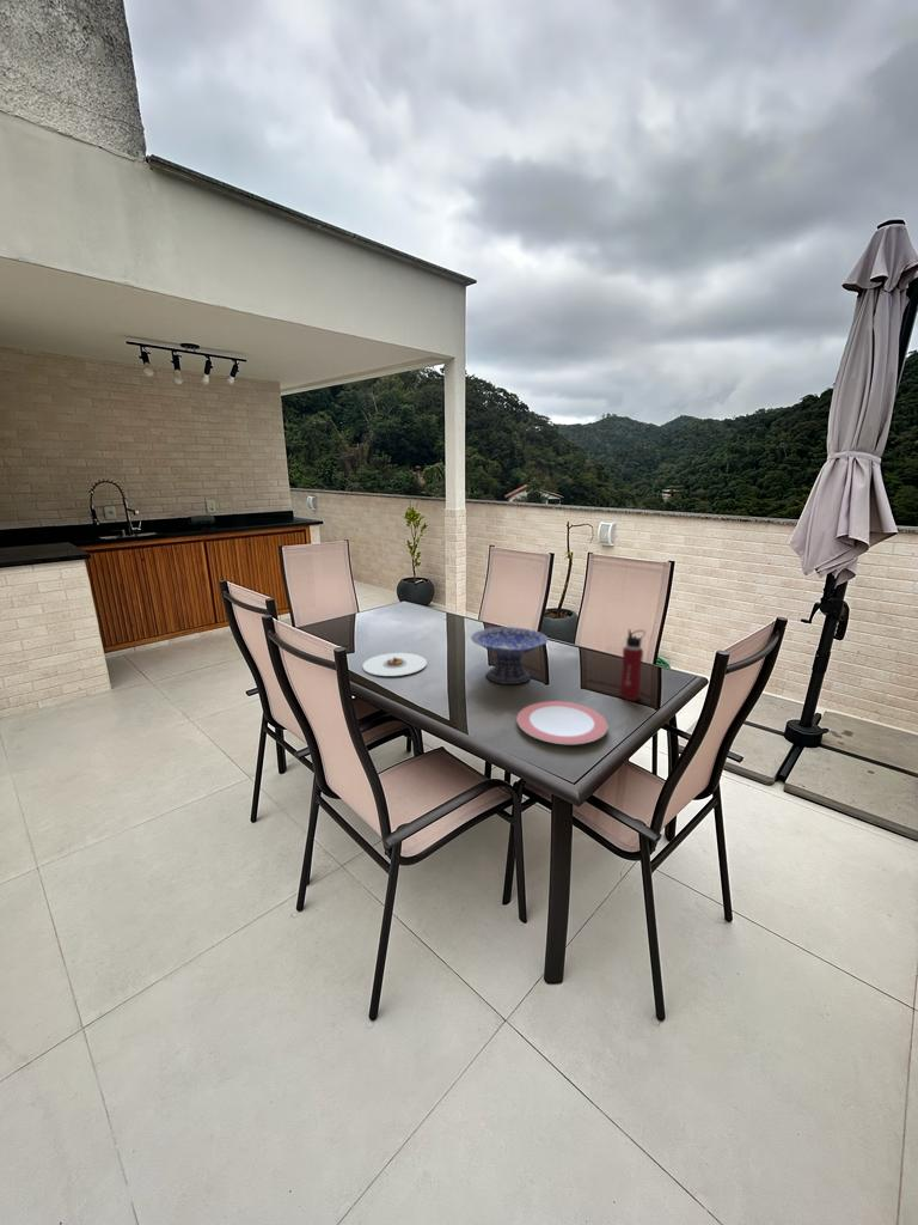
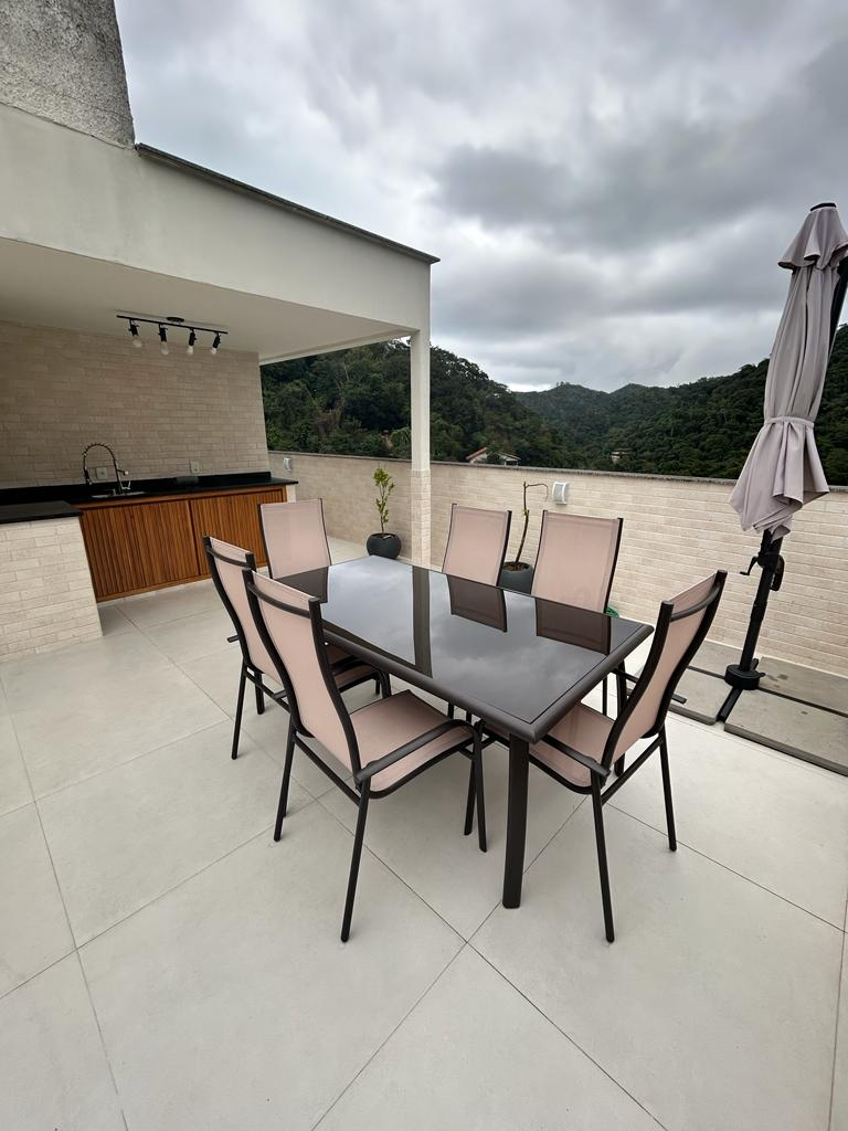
- plate (561, 723)
- water bottle (631, 663)
- decorative bowl (508, 656)
- plate (394, 660)
